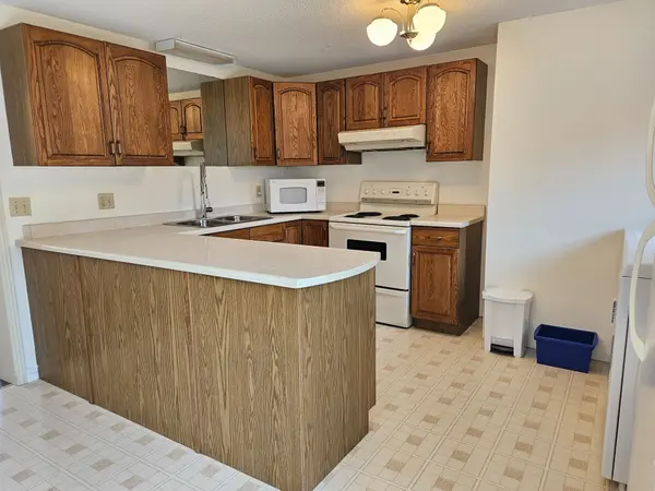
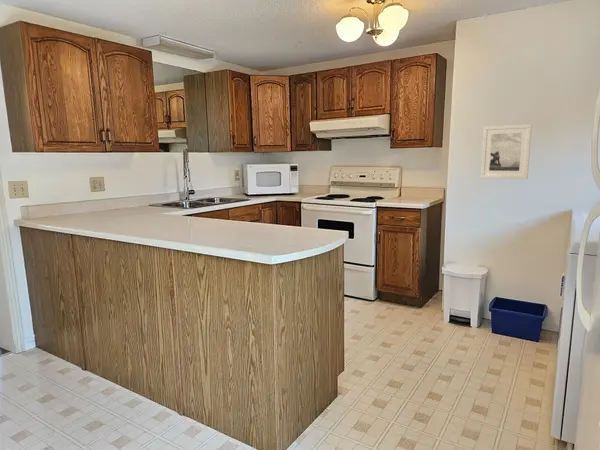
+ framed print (505, 152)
